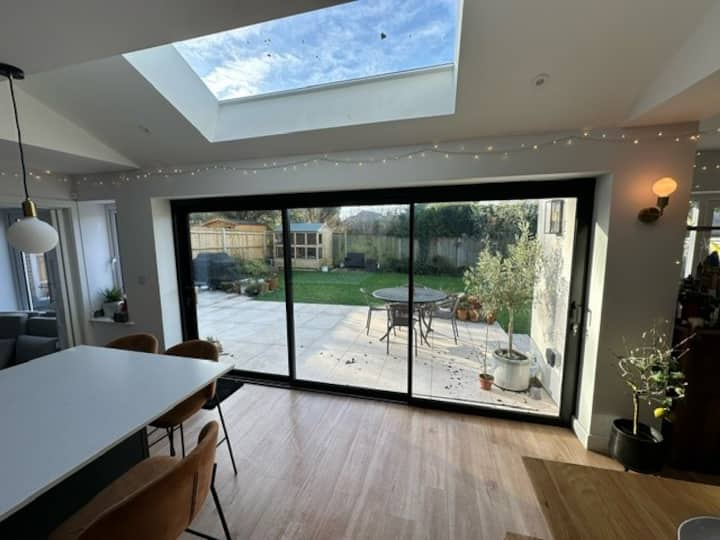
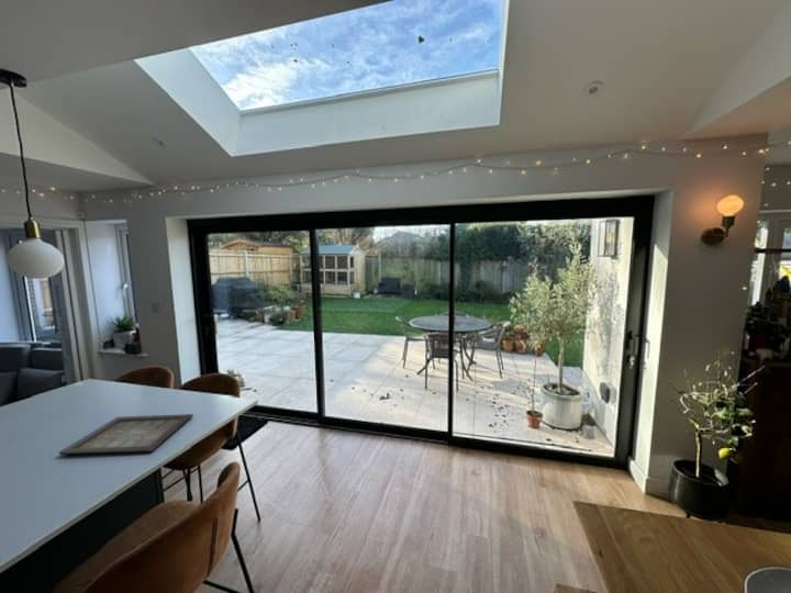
+ icon panel (133, 433)
